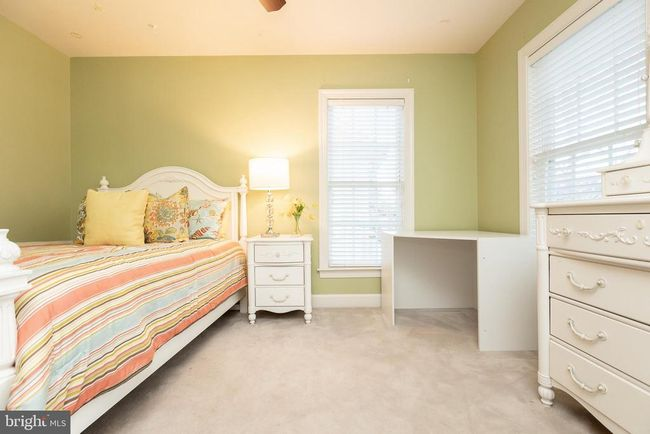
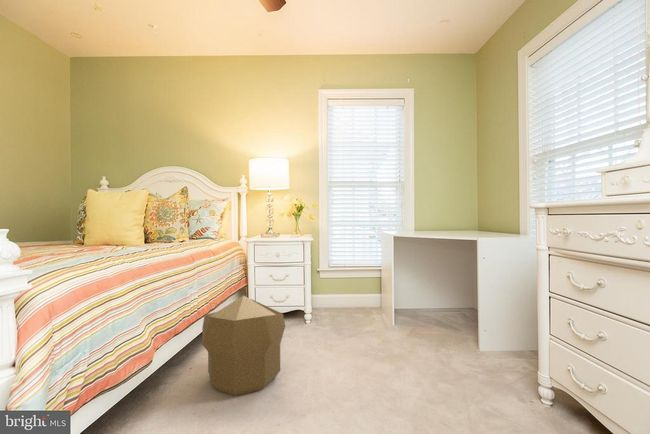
+ pouf (244, 337)
